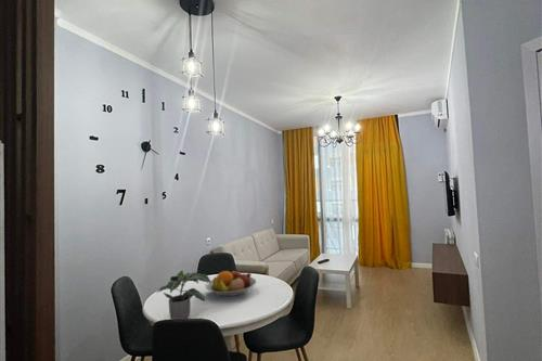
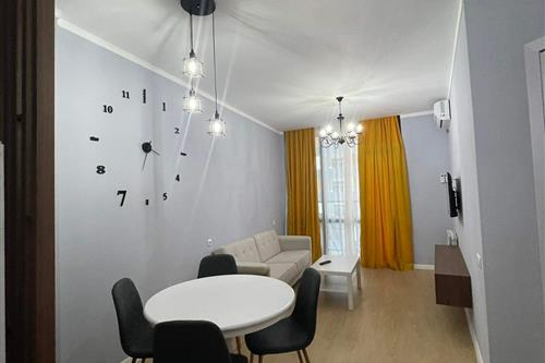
- fruit bowl (231, 281)
- potted plant (183, 294)
